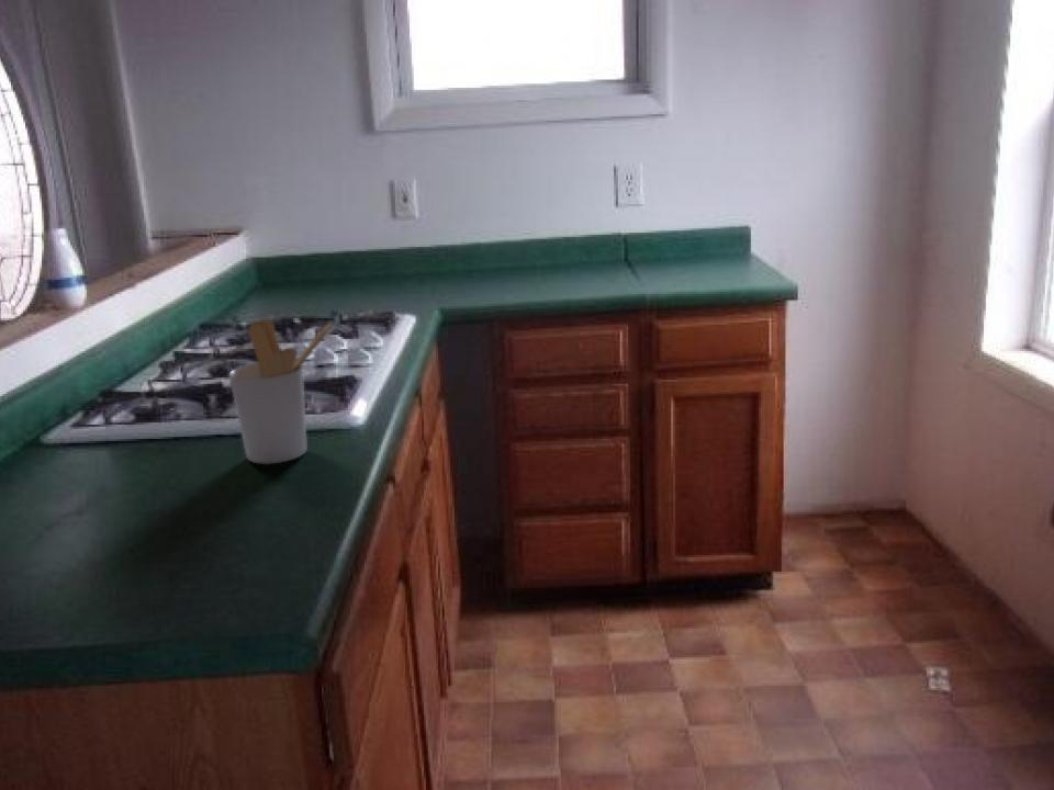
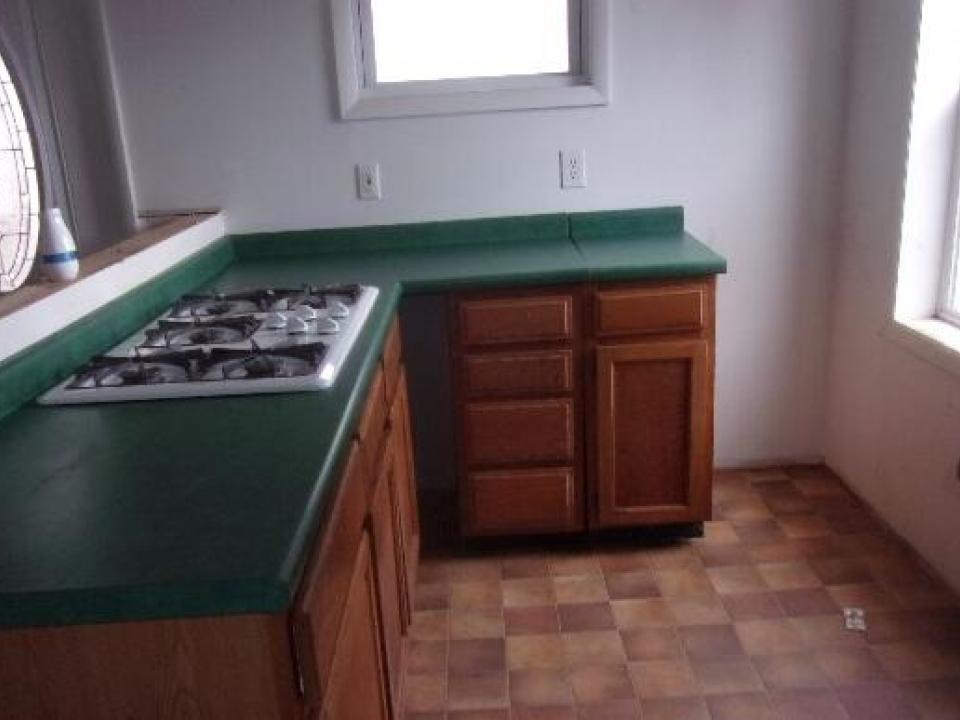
- utensil holder (288, 388)
